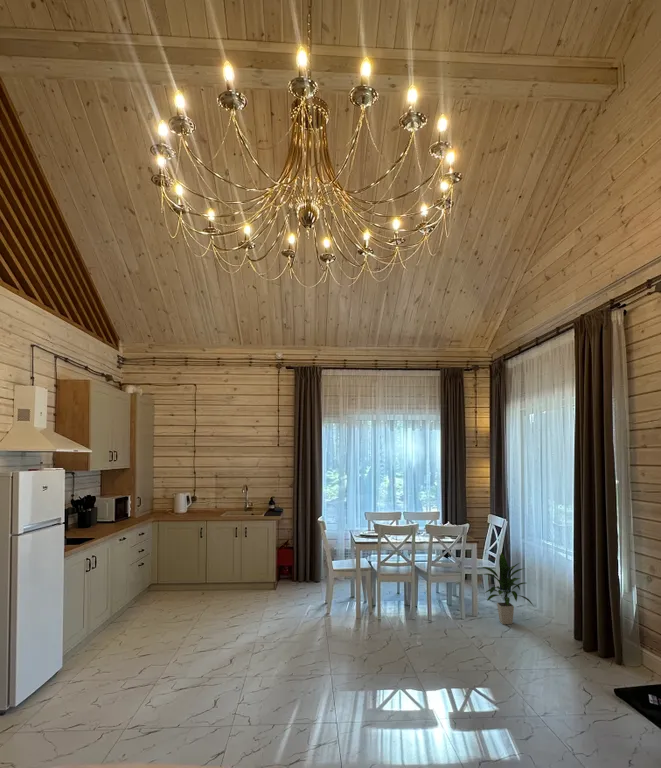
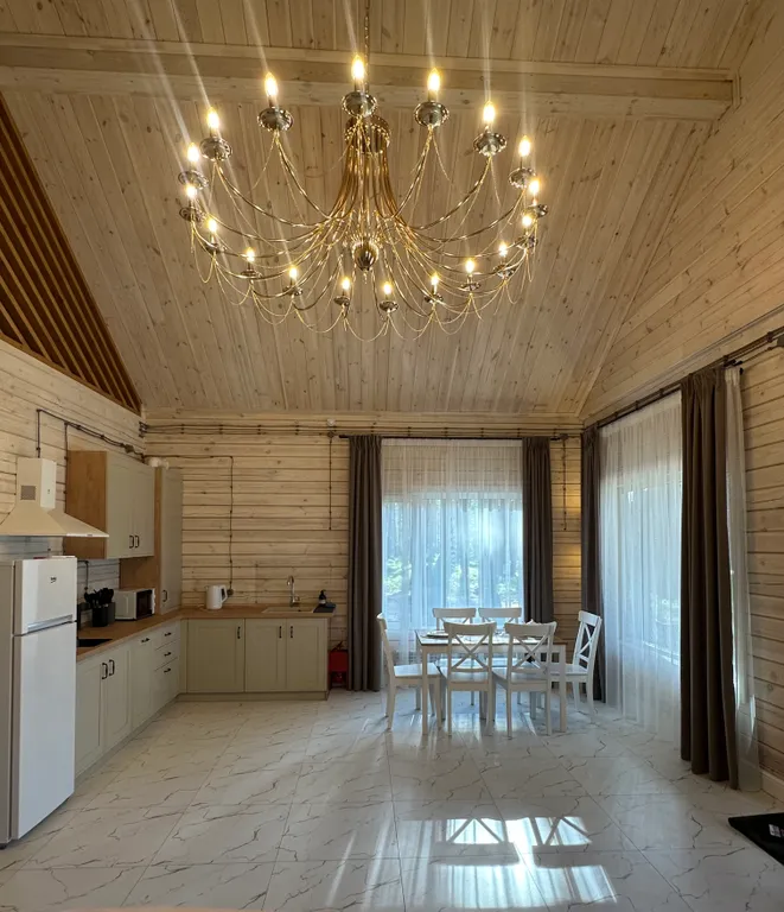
- indoor plant (507, 588)
